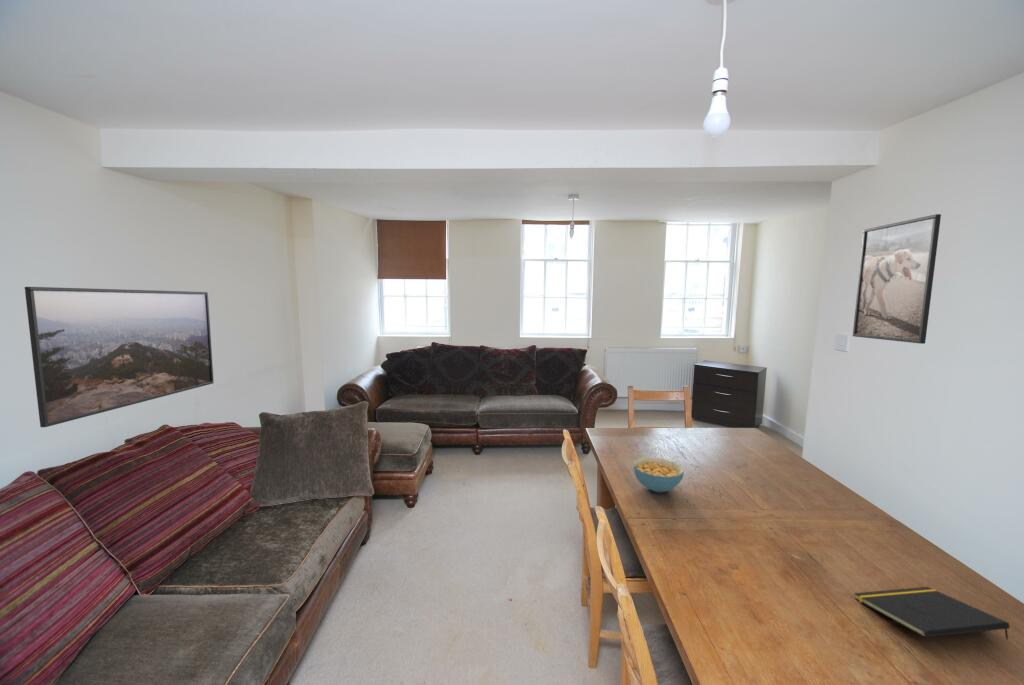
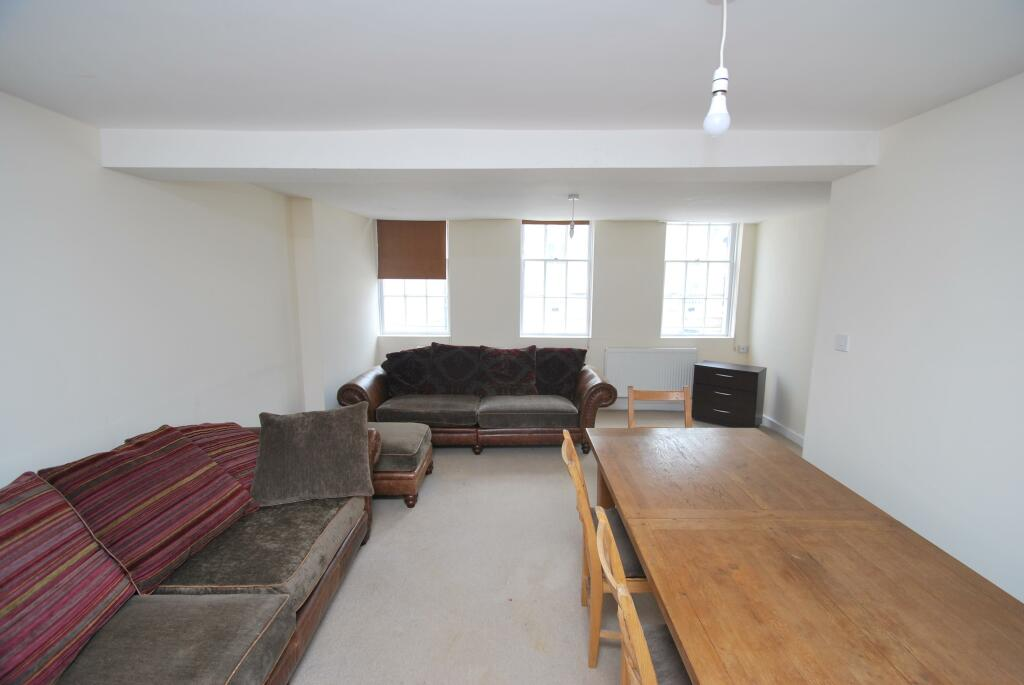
- cereal bowl (657, 477)
- notepad (926, 609)
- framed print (891, 282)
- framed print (140, 346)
